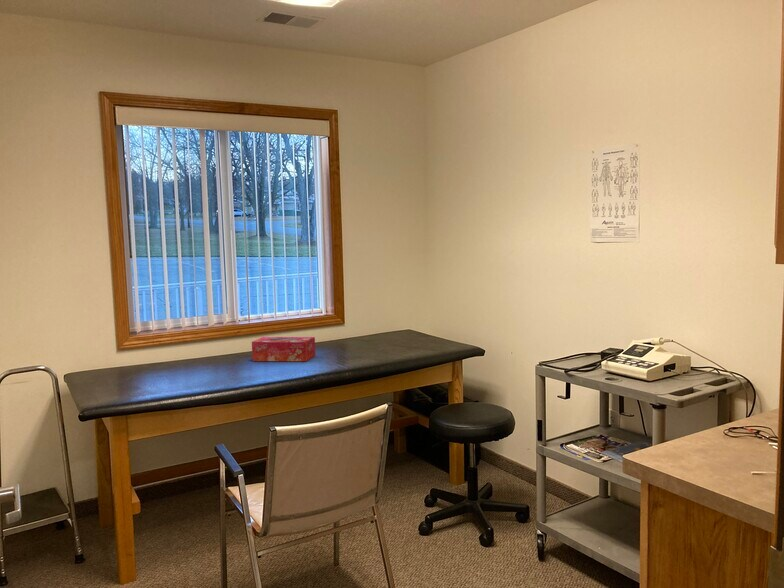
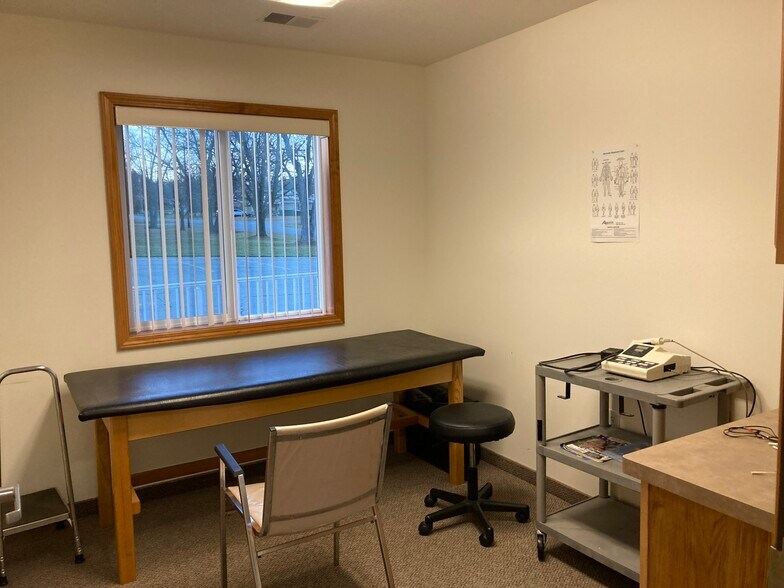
- tissue box (284, 348)
